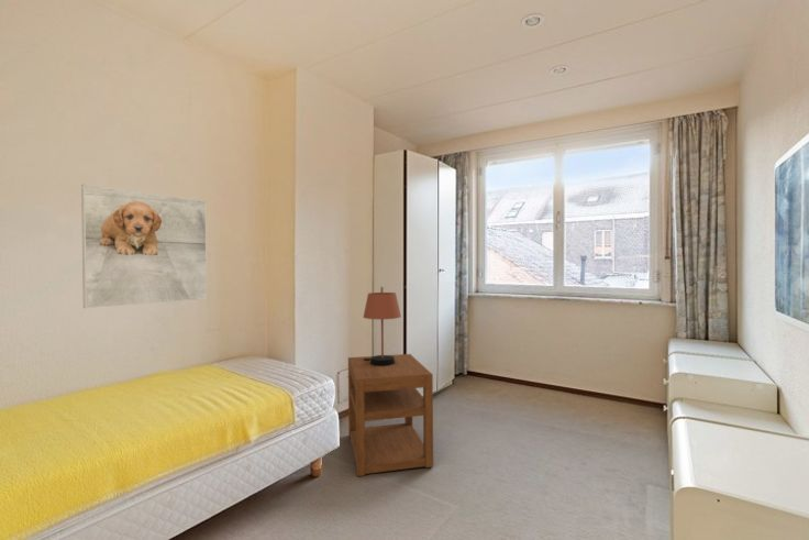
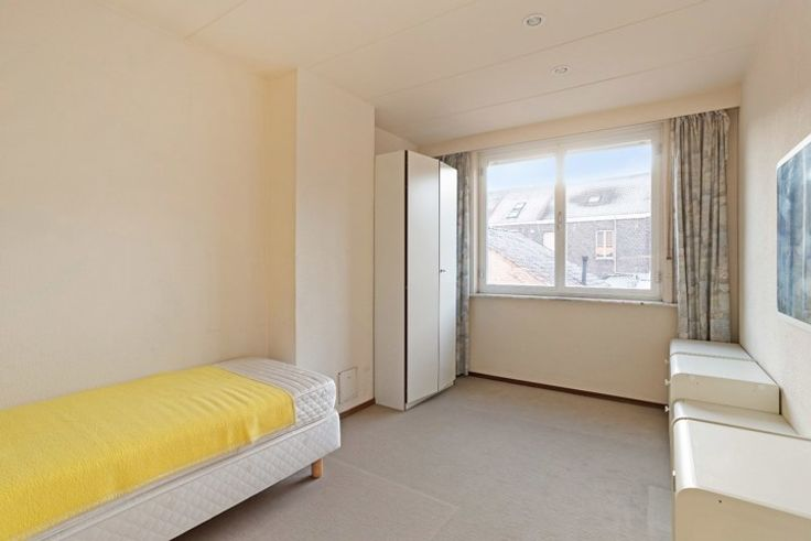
- nightstand (387, 407)
- table lamp (381, 324)
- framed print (151, 249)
